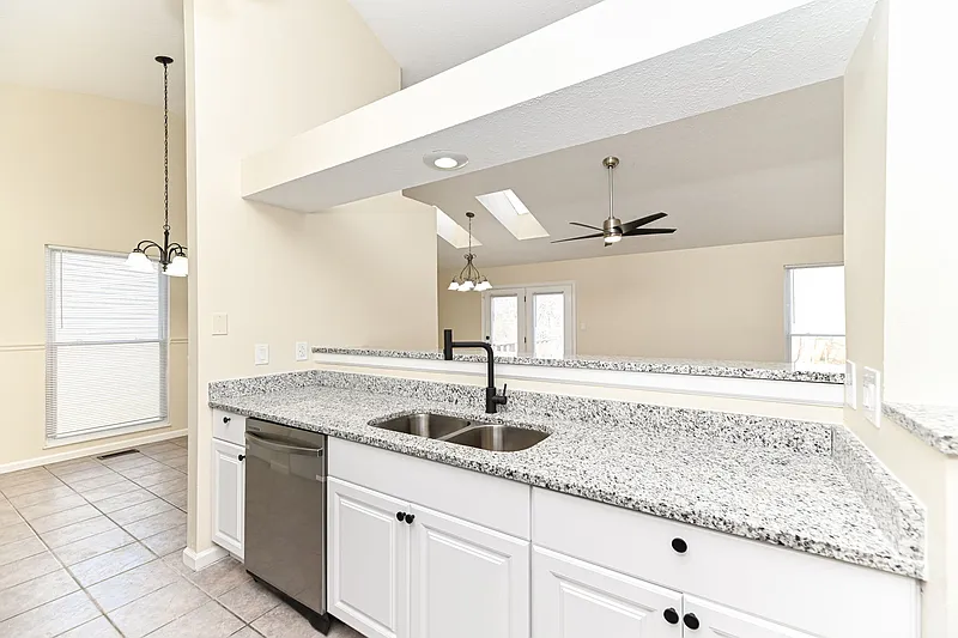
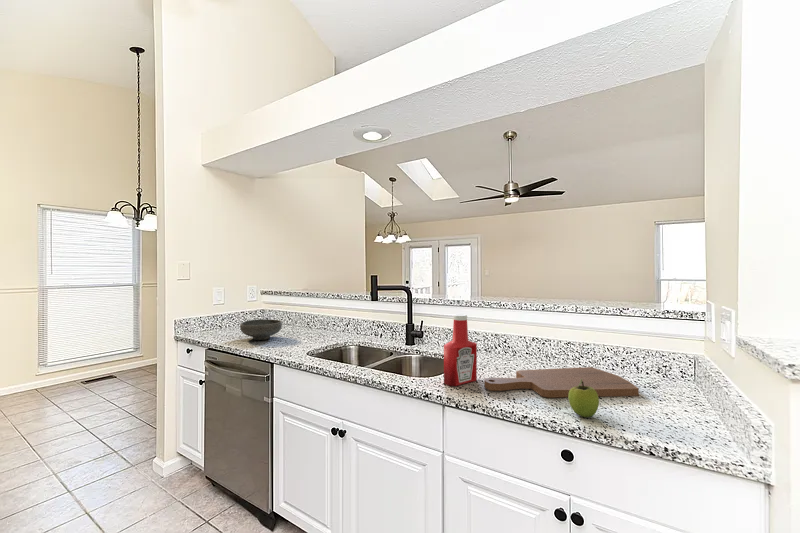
+ fruit (583, 397)
+ soap bottle (460, 348)
+ cutting board (564, 381)
+ bowl (261, 329)
